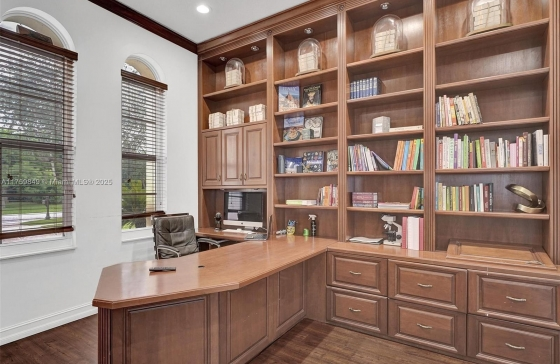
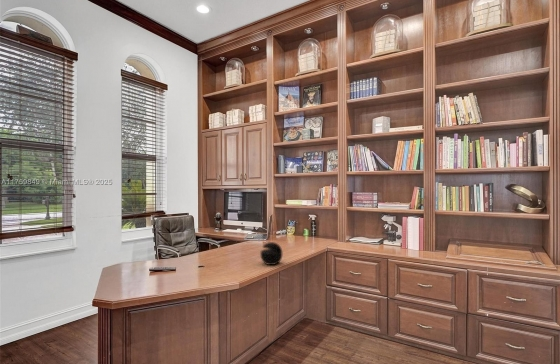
+ speaker (271, 252)
